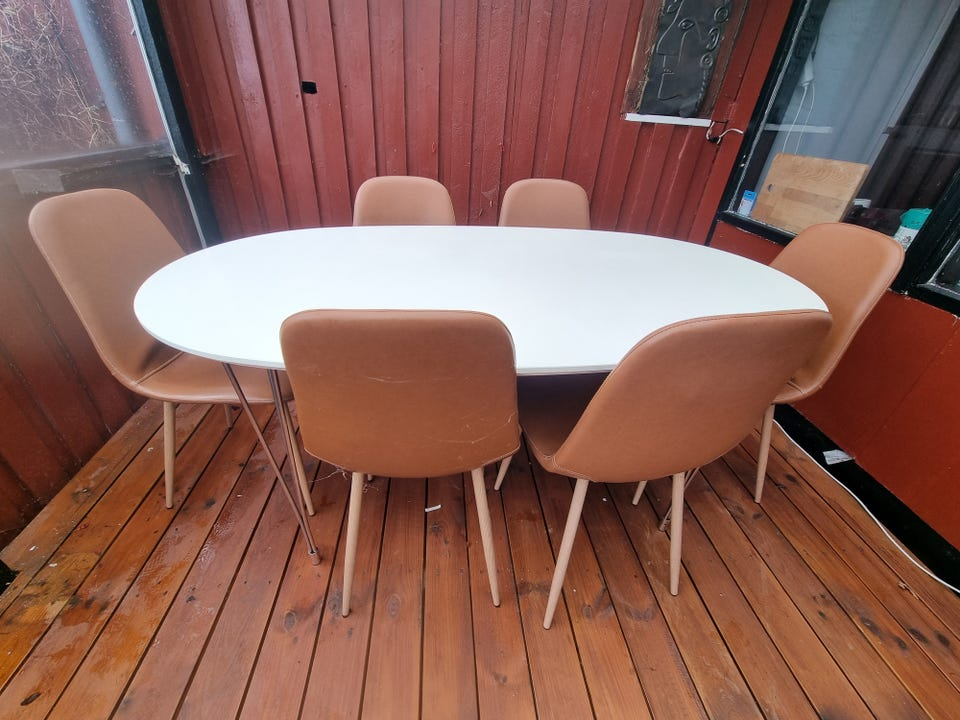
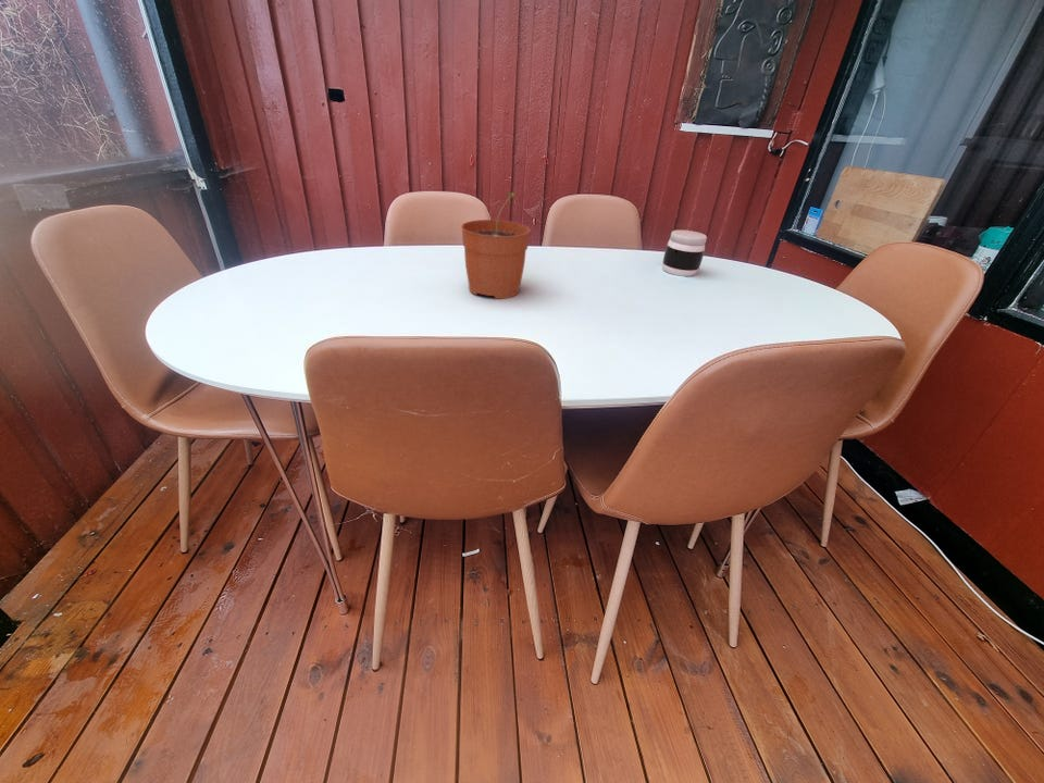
+ jar (684, 252)
+ plant pot (495, 244)
